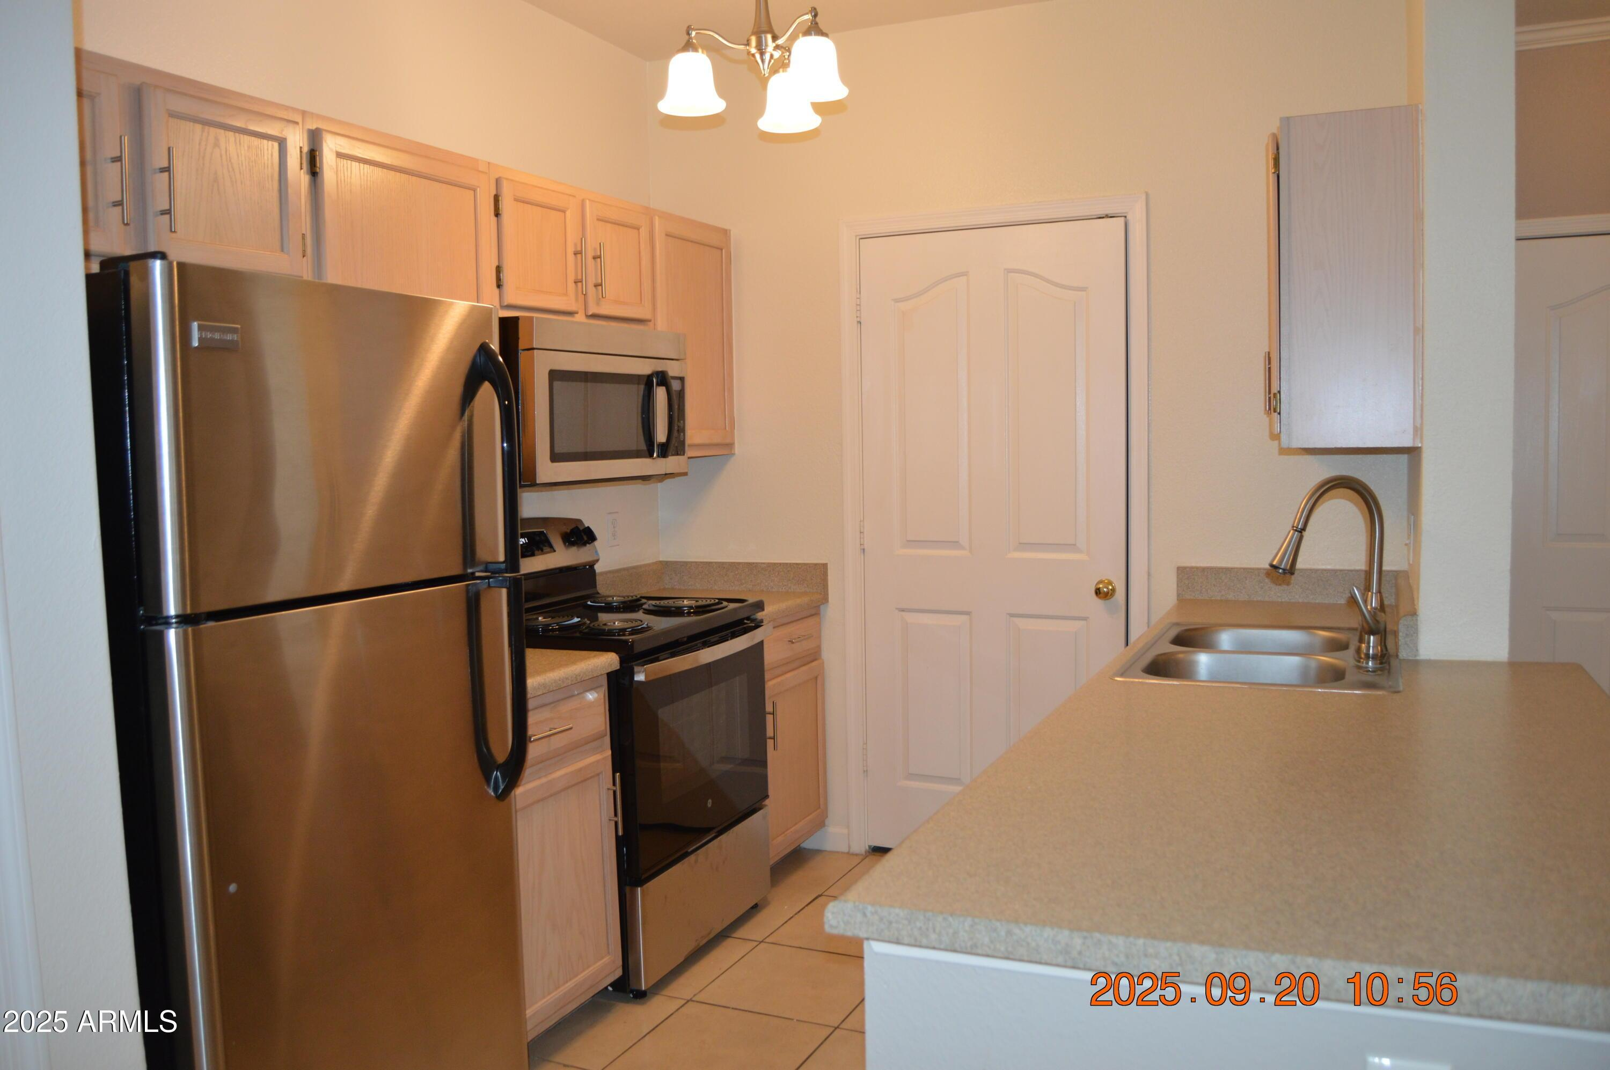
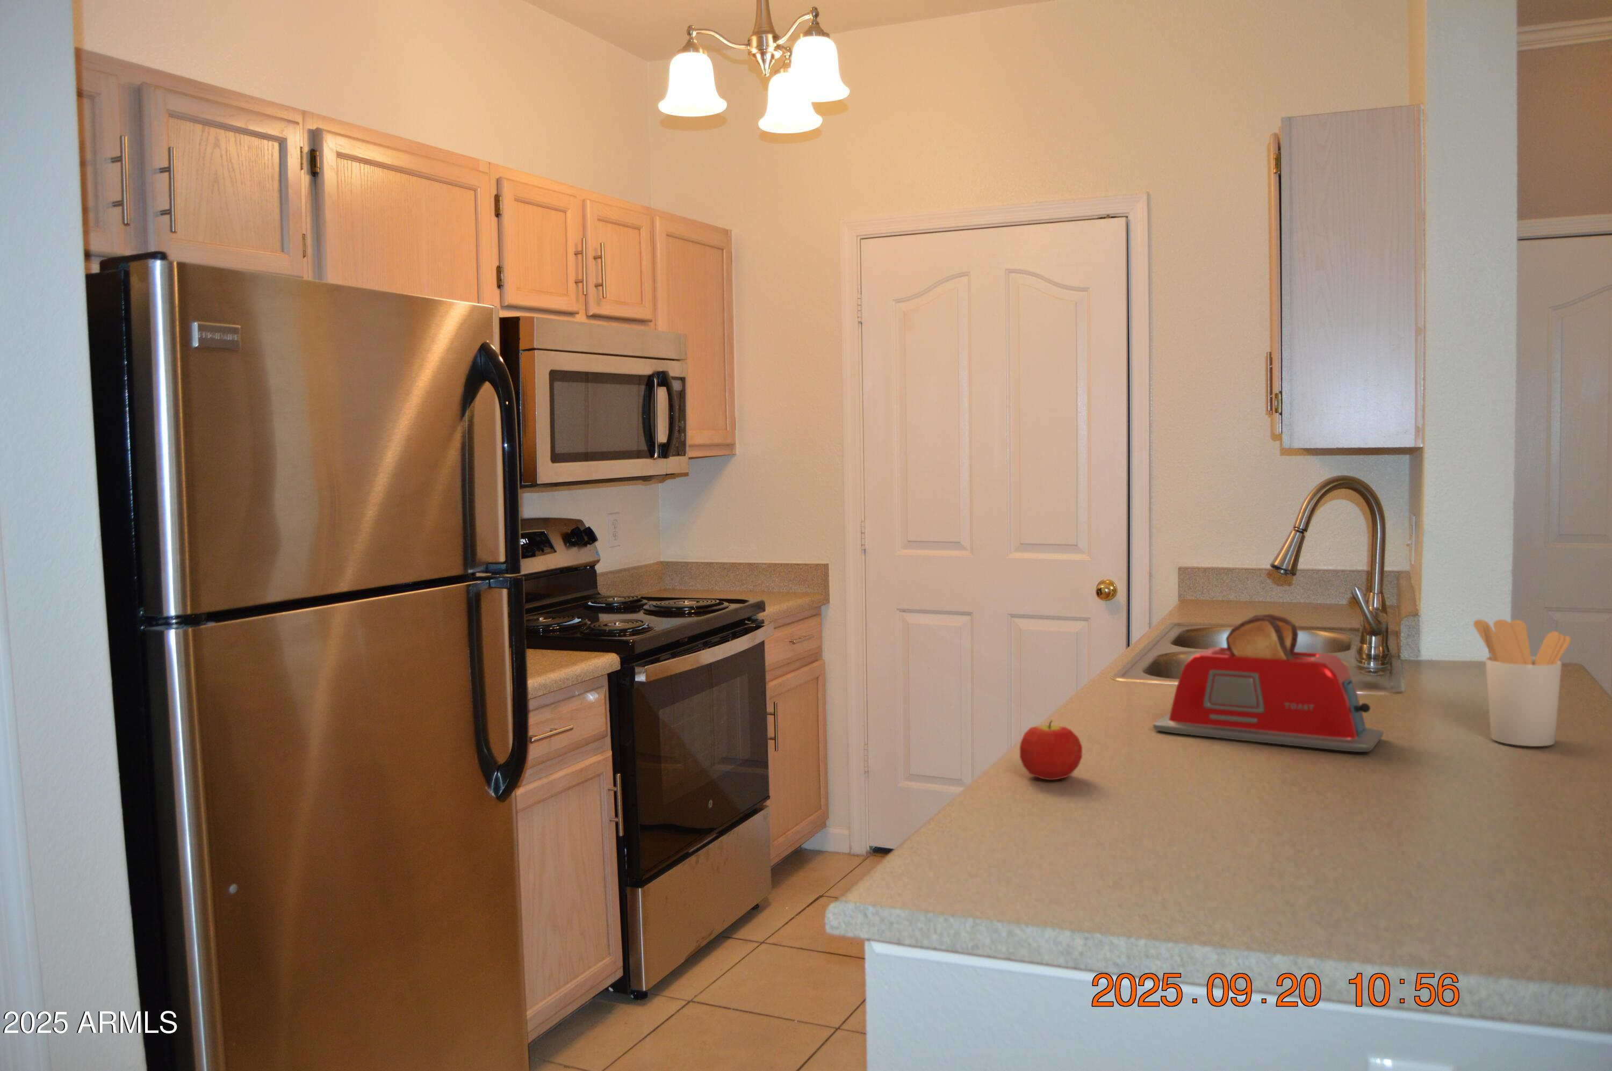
+ utensil holder (1515, 678)
+ toaster (1264, 674)
+ fruit (1049, 748)
